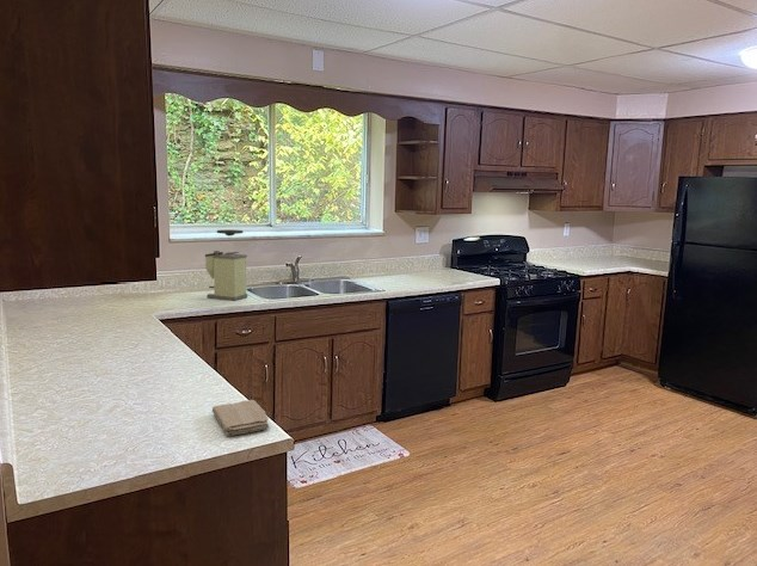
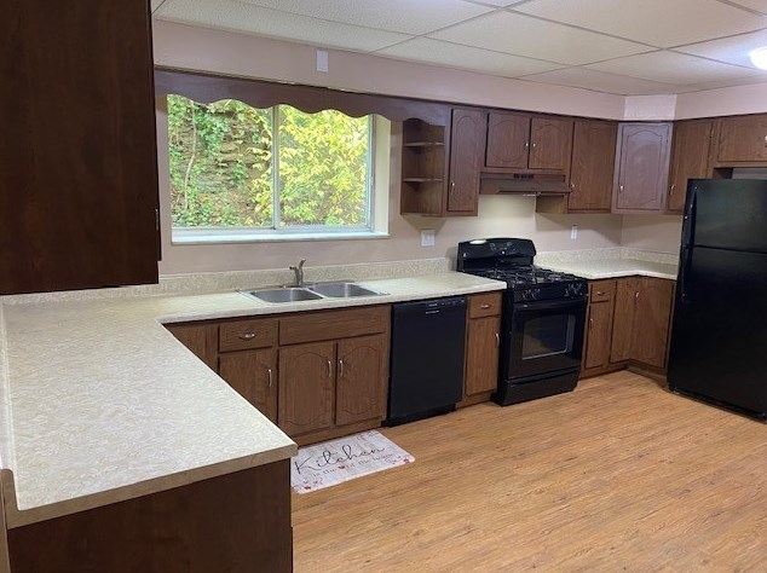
- coffee grinder (227, 264)
- washcloth (240, 416)
